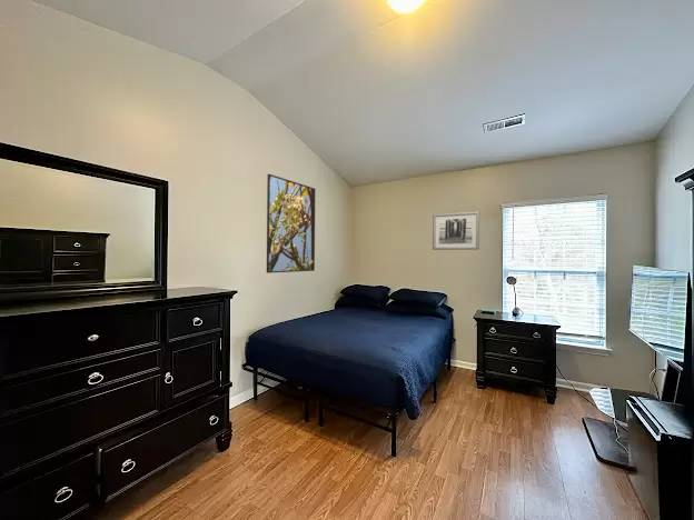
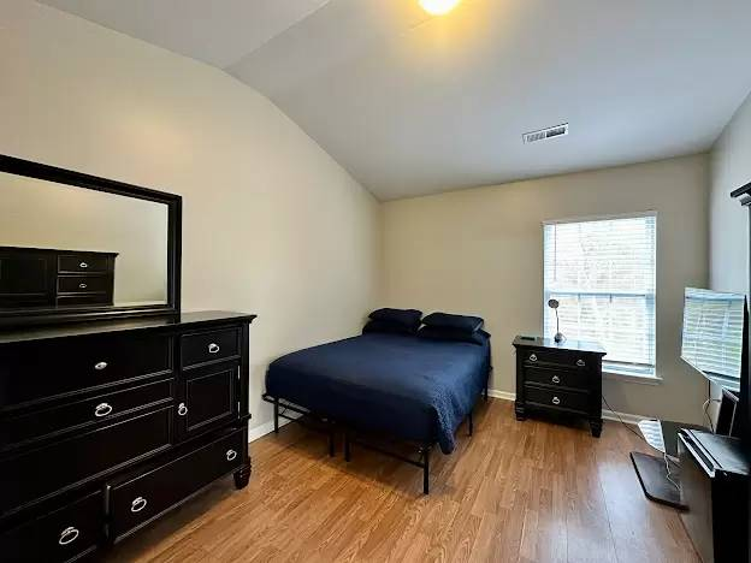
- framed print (293, 227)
- wall art (455, 231)
